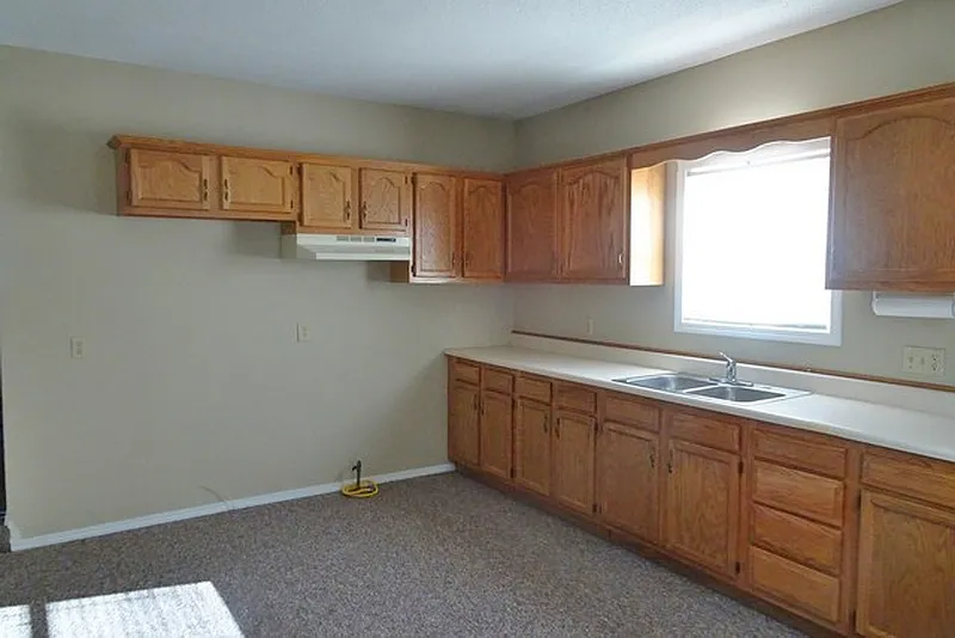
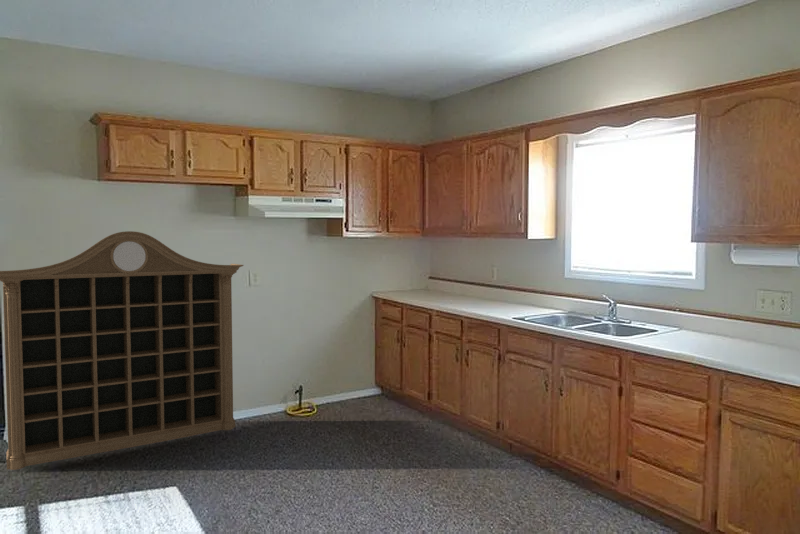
+ shelving unit (128, 339)
